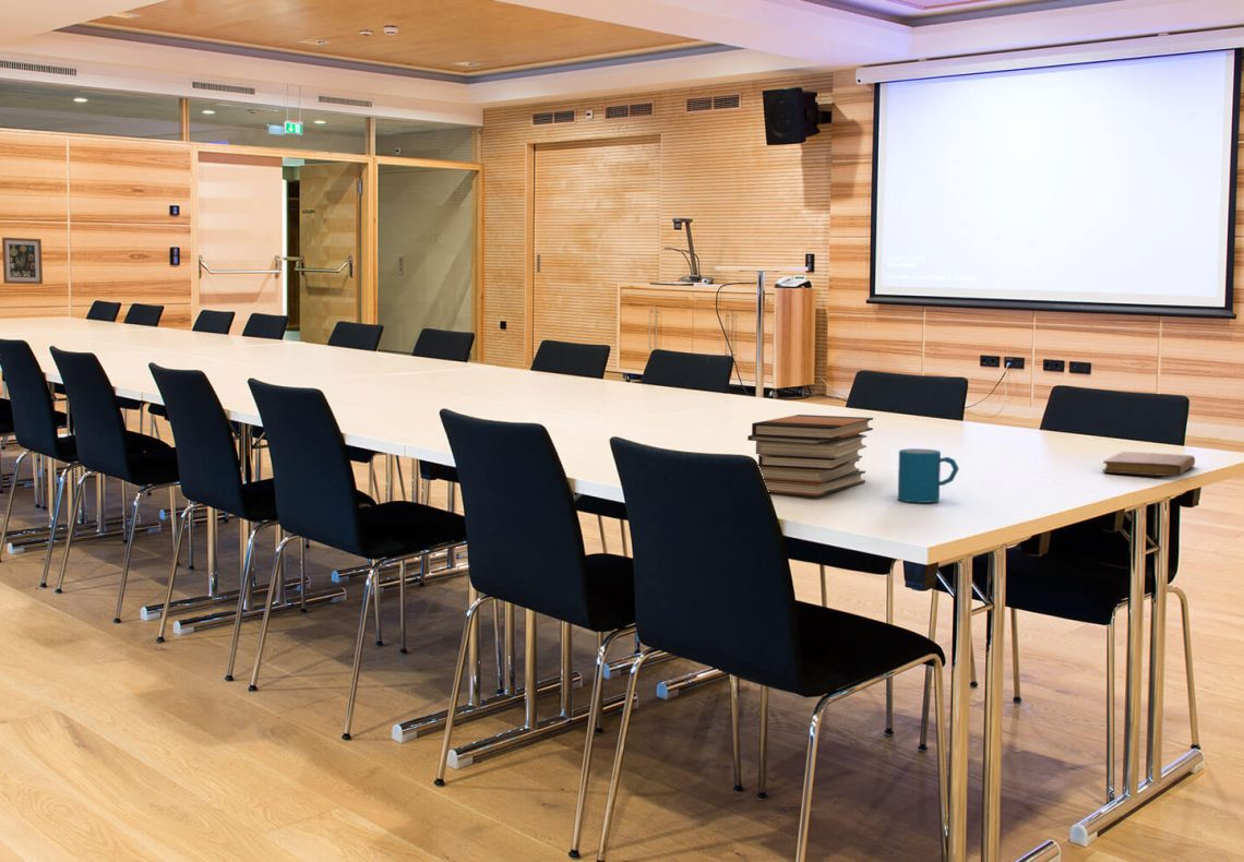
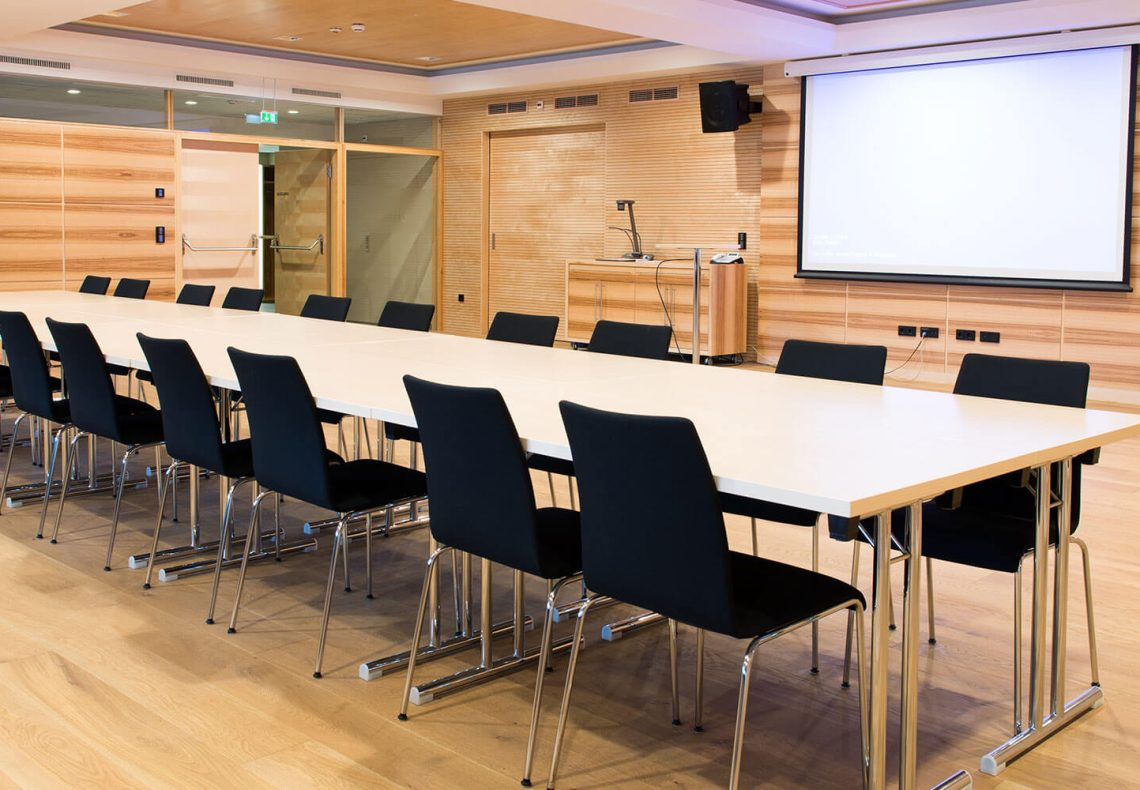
- notebook (1149, 463)
- mug (929, 476)
- book stack (812, 453)
- wall art (22, 261)
